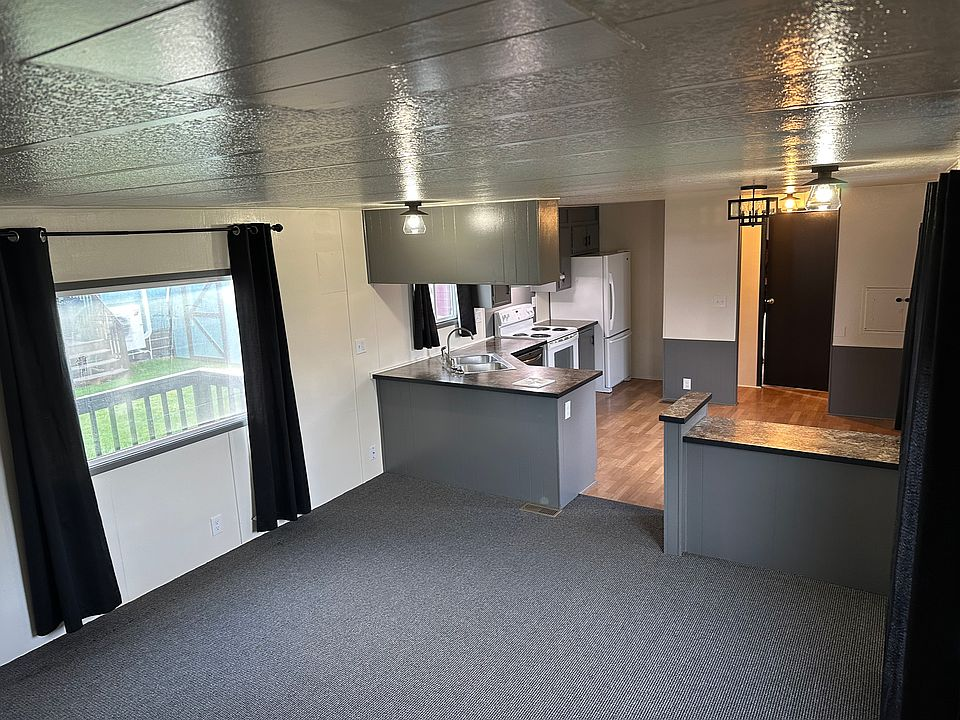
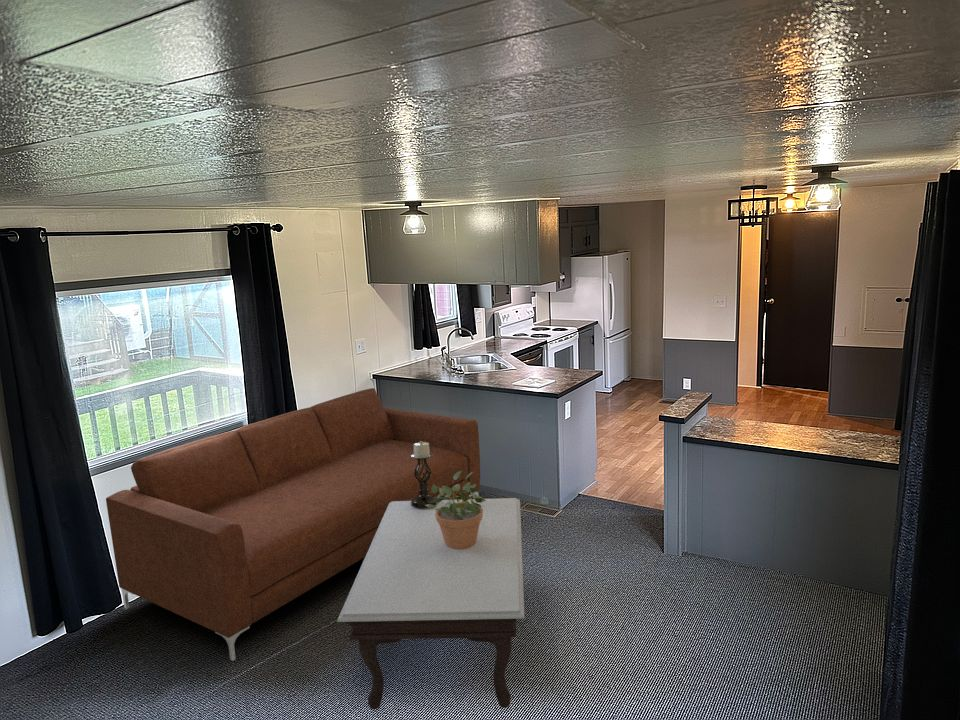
+ candle holder (422, 473)
+ coffee table (446, 592)
+ sofa (320, 488)
+ potted plant (458, 509)
